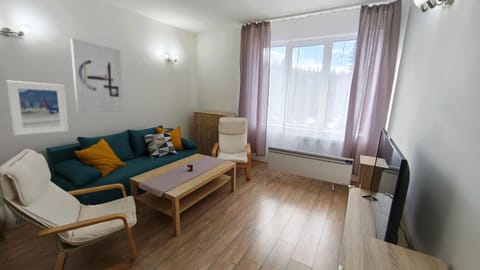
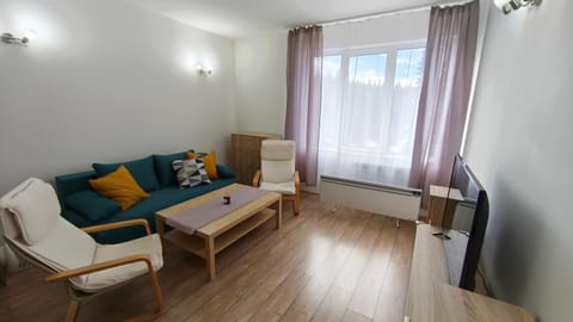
- wall art (99, 79)
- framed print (40, 108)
